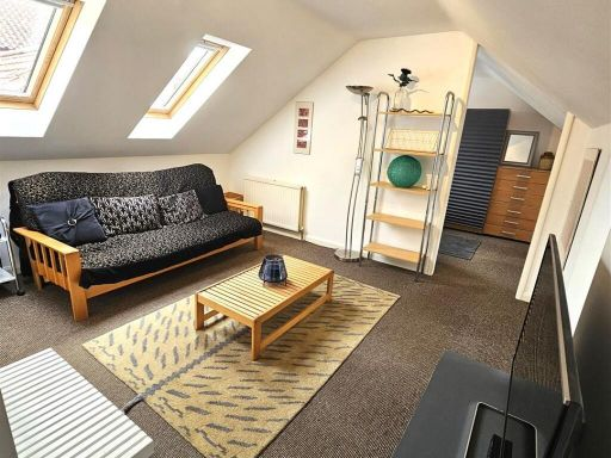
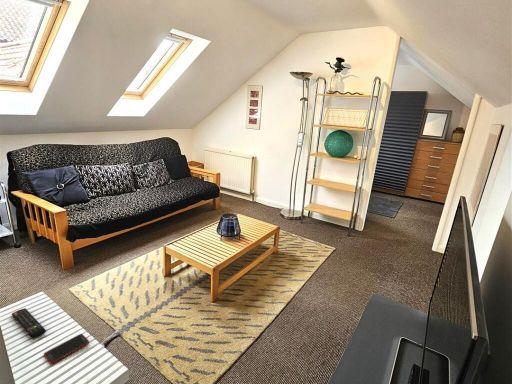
+ cell phone (67, 348)
+ remote control (28, 322)
